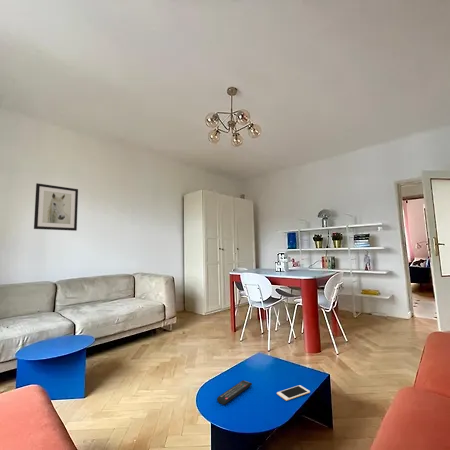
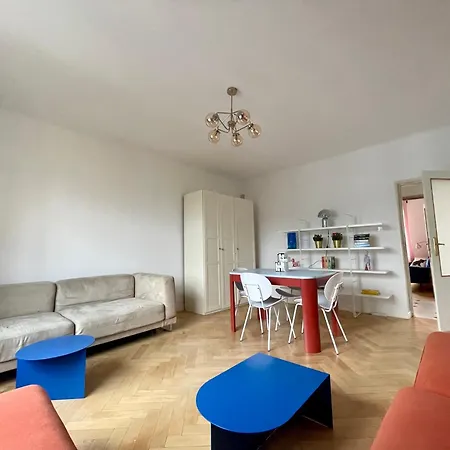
- cell phone (293, 392)
- remote control (235, 391)
- wall art (57, 207)
